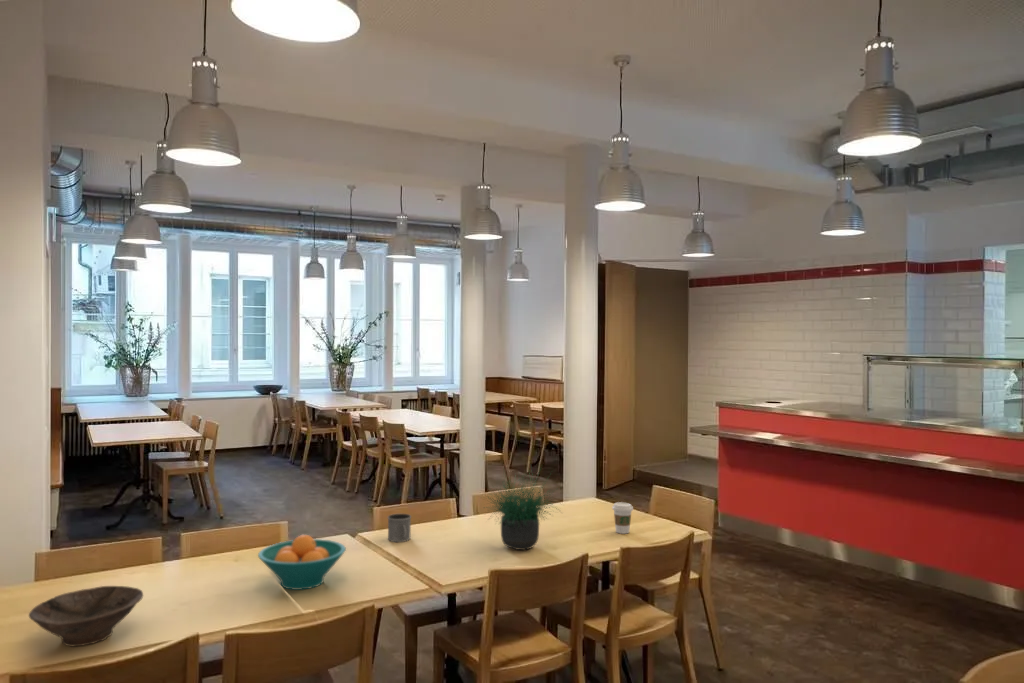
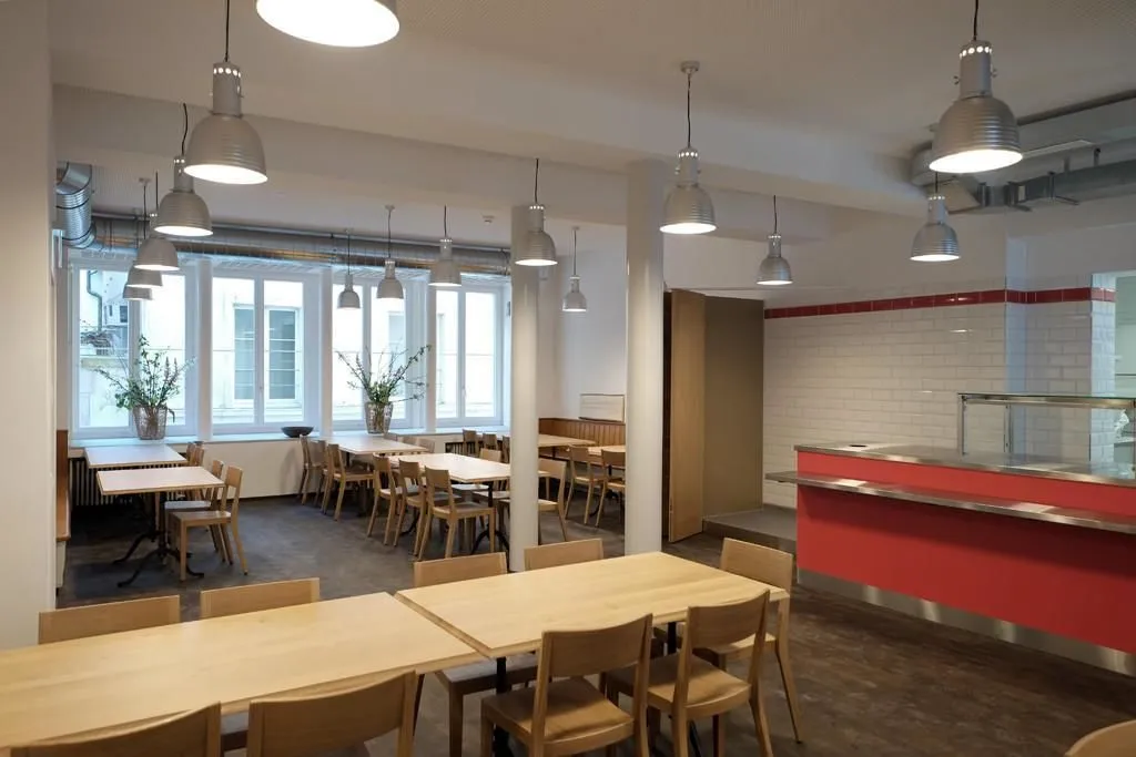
- fruit bowl (302, 559)
- potted plant (520, 502)
- bowl (87, 619)
- coffee cup (622, 517)
- mug (400, 528)
